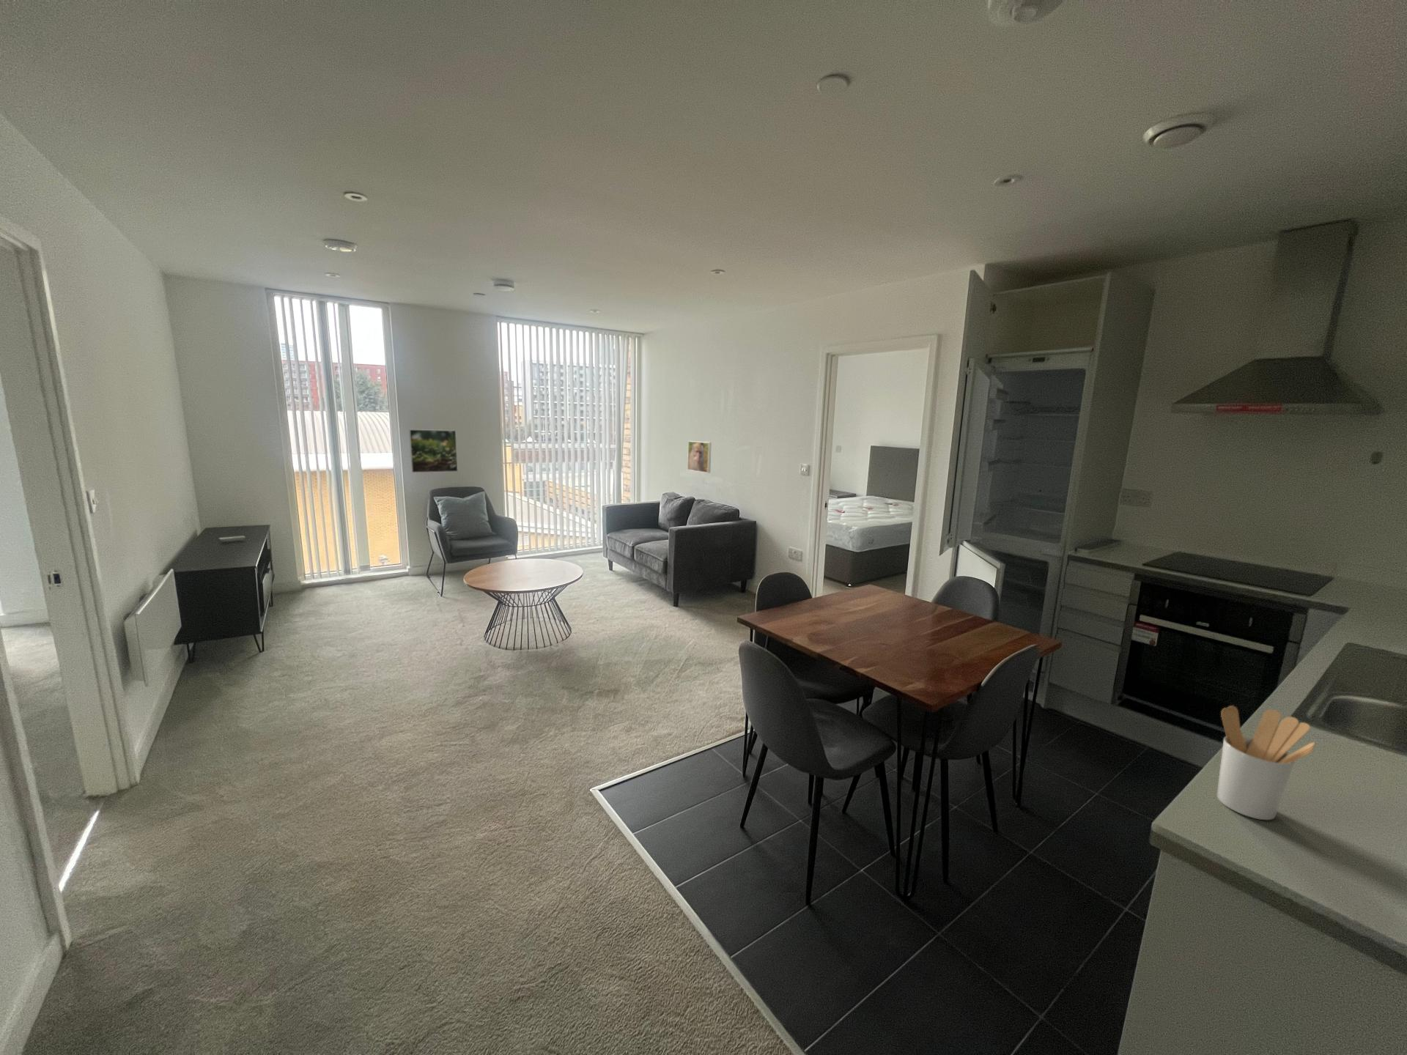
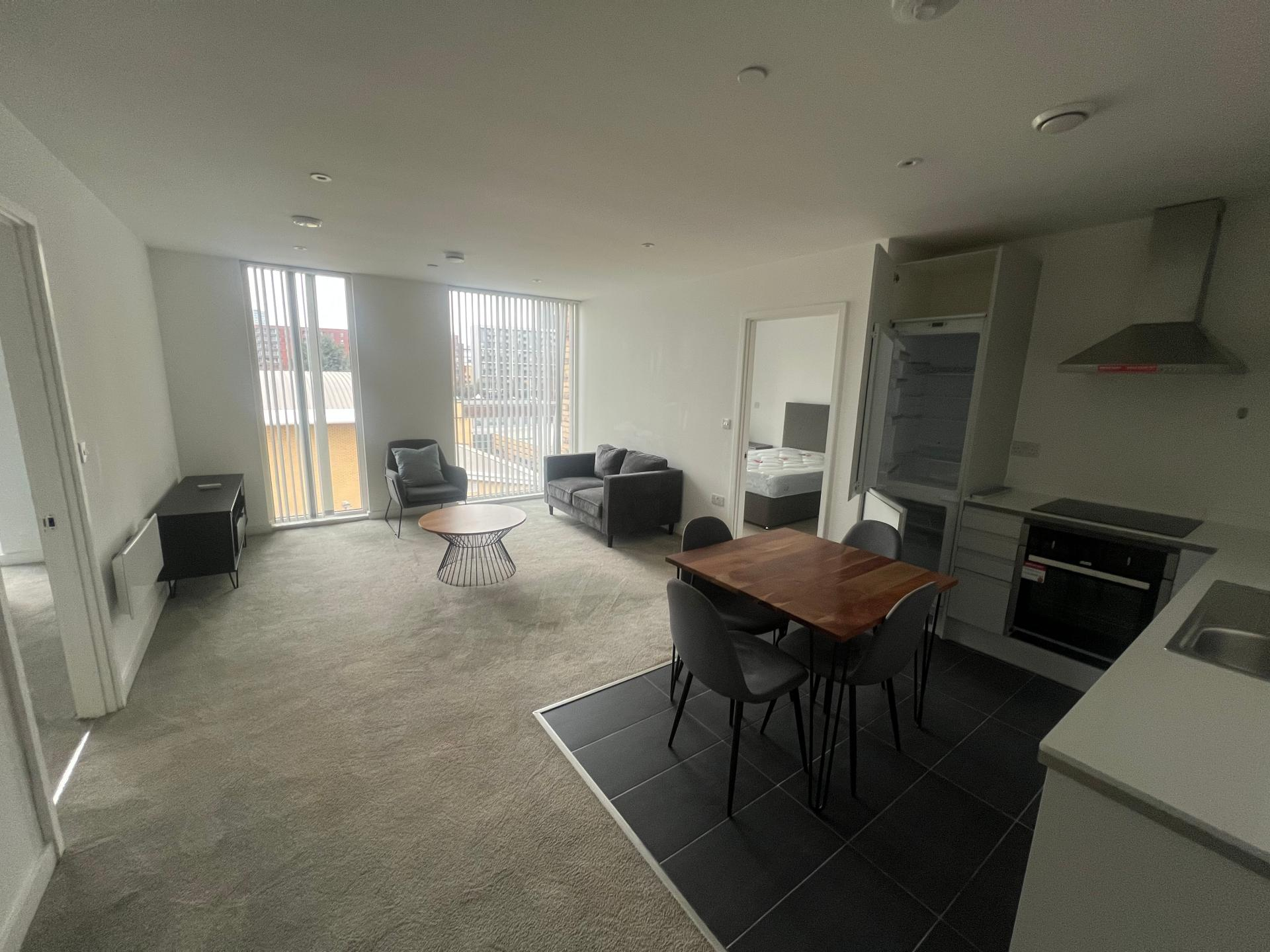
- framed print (698, 457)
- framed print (434, 451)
- utensil holder (1262, 760)
